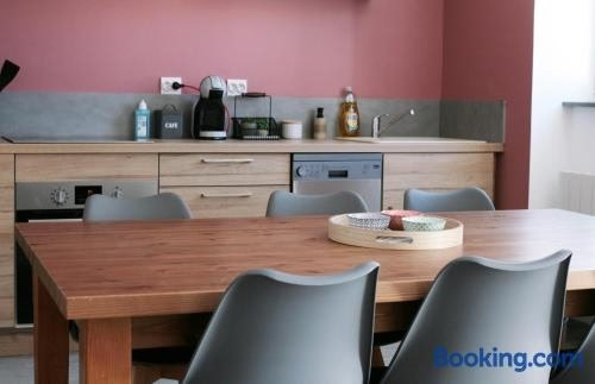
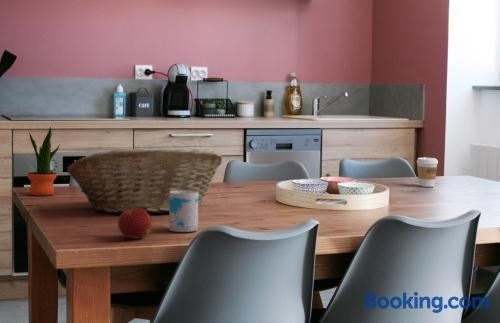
+ coffee cup (426, 171)
+ apple (134, 222)
+ mug (180, 210)
+ potted plant (45, 160)
+ fruit basket (146, 177)
